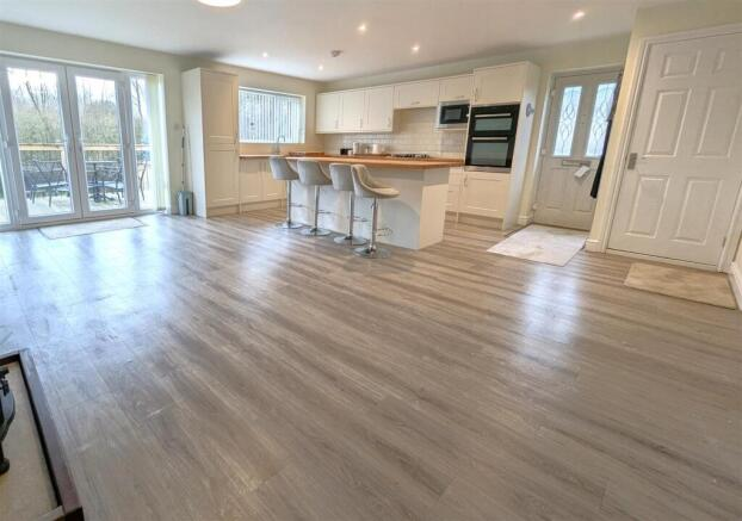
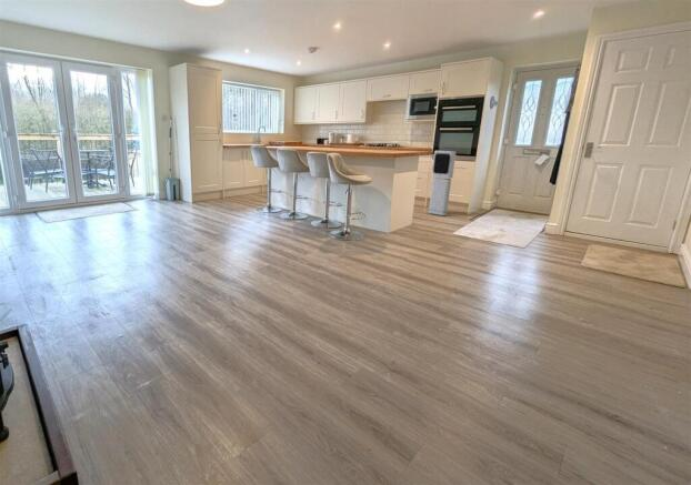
+ air purifier (444, 182)
